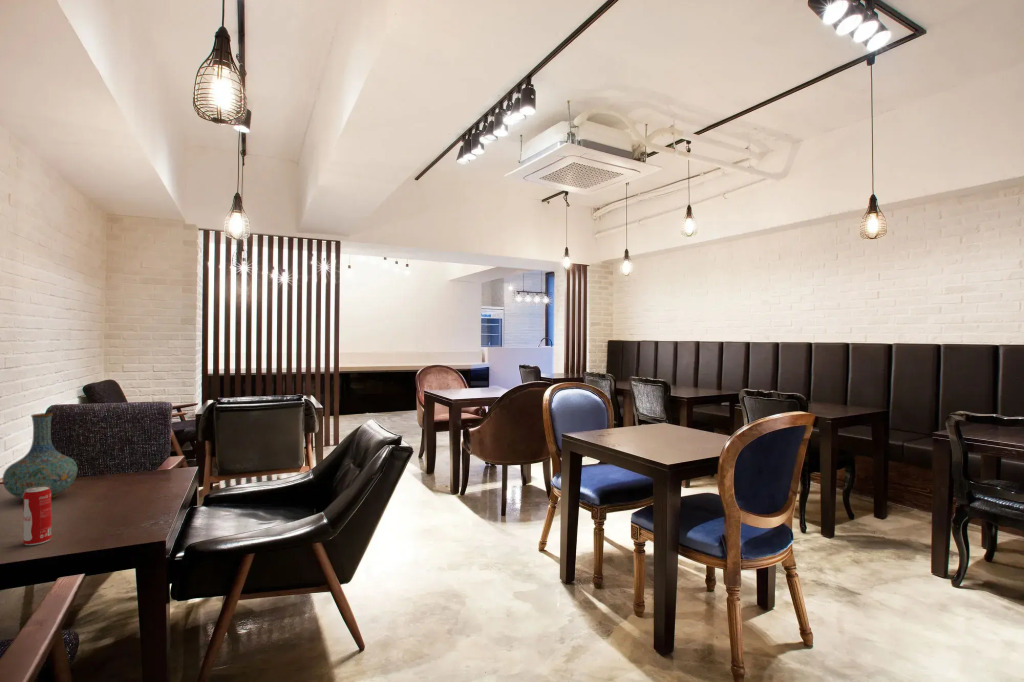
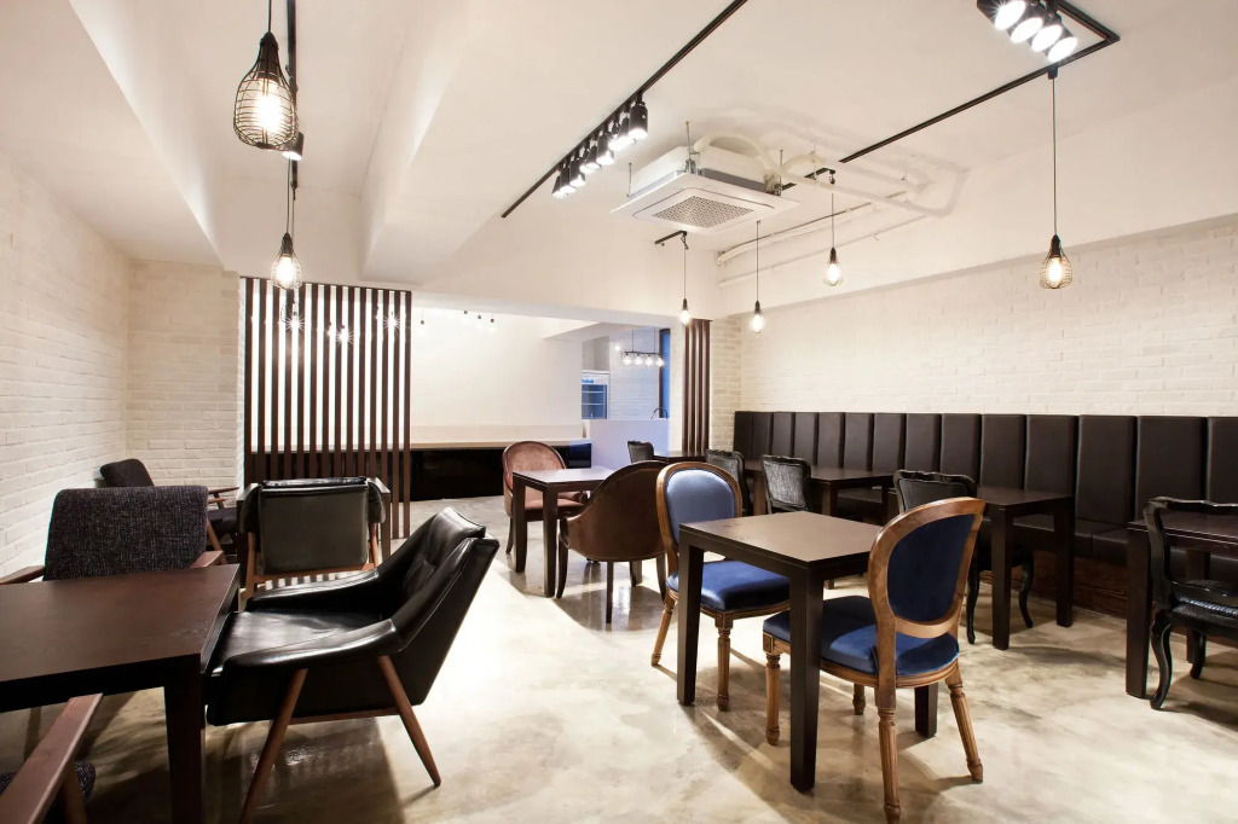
- vase (41, 456)
- beverage can (37, 515)
